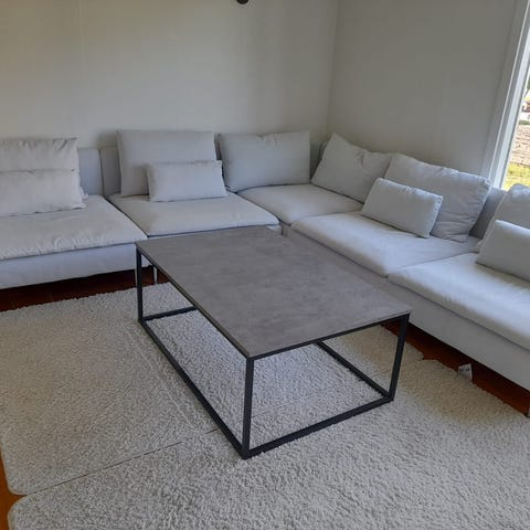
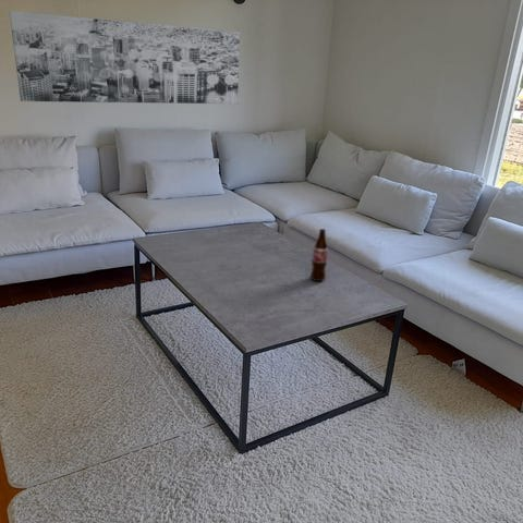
+ bottle (319, 255)
+ wall art (138, 63)
